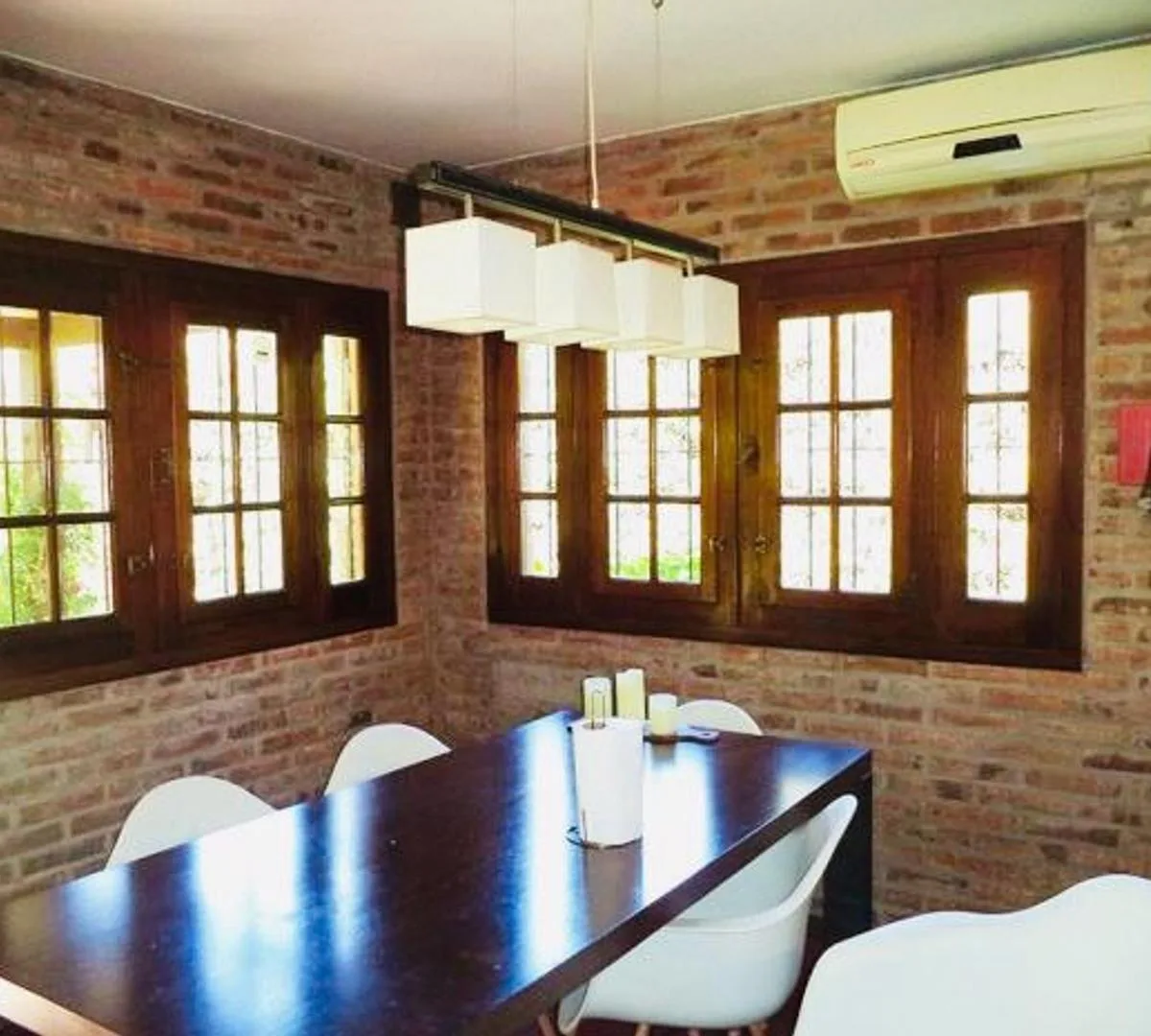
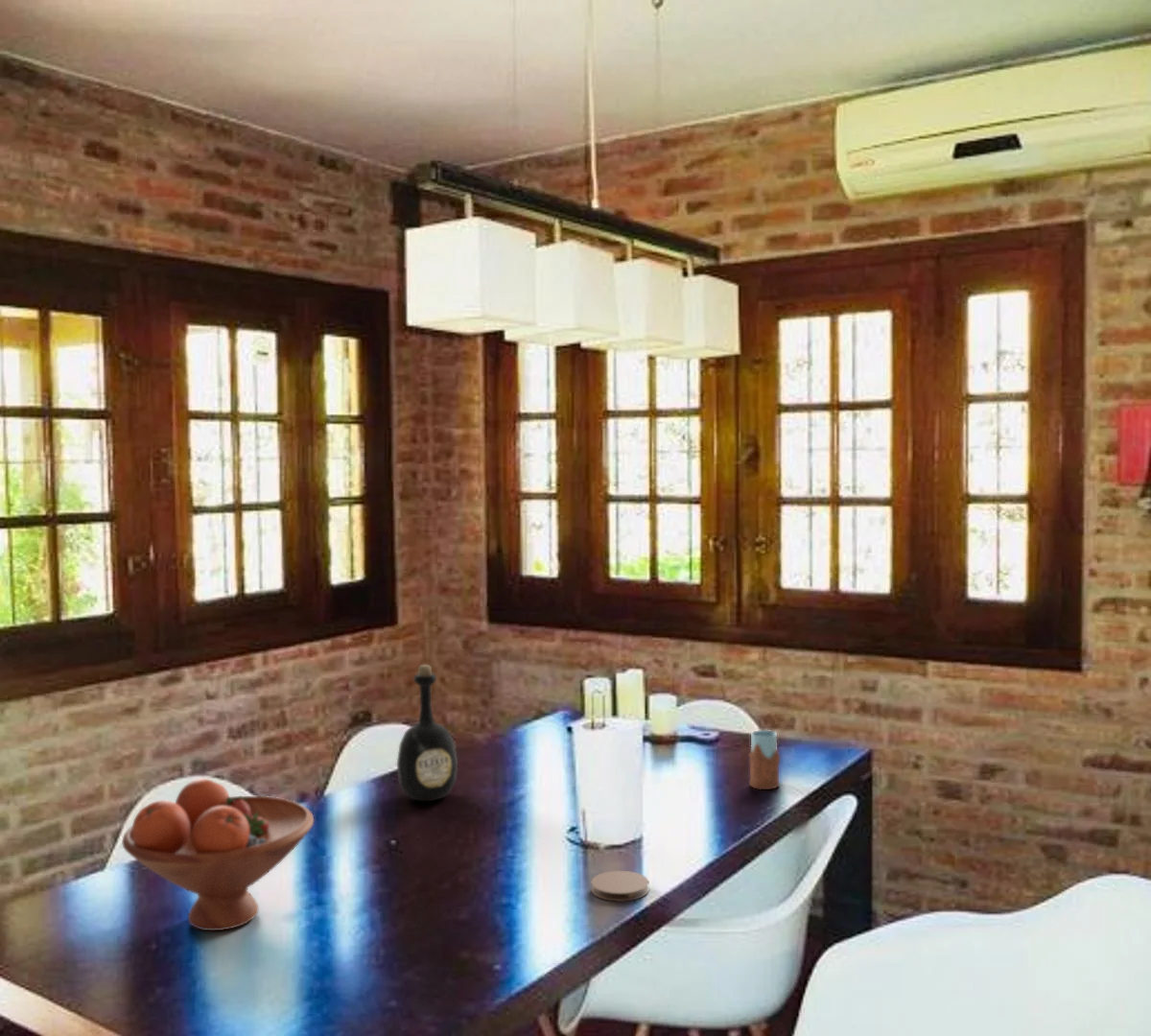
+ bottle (426, 731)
+ coaster (620, 885)
+ fruit bowl (221, 853)
+ drinking glass (767, 758)
